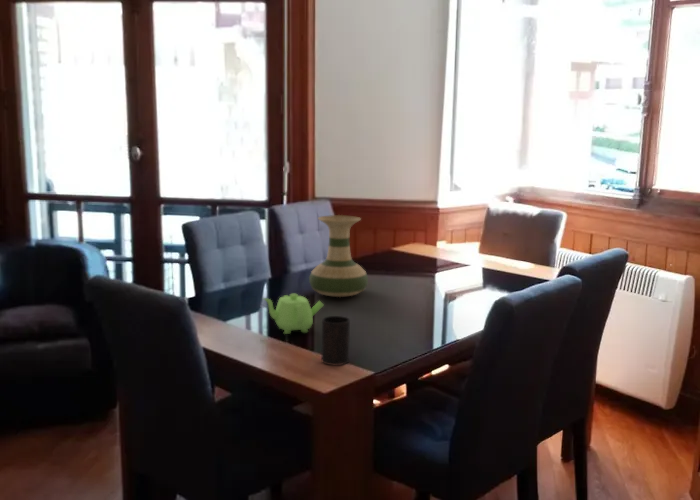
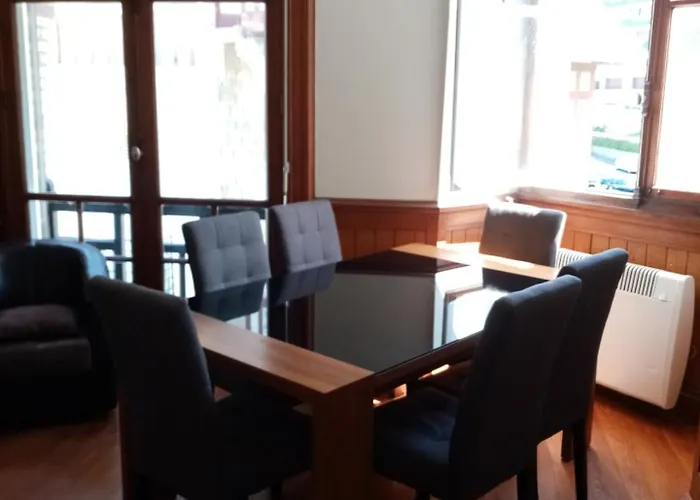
- teapot (293, 311)
- cup (335, 340)
- vase (339, 256)
